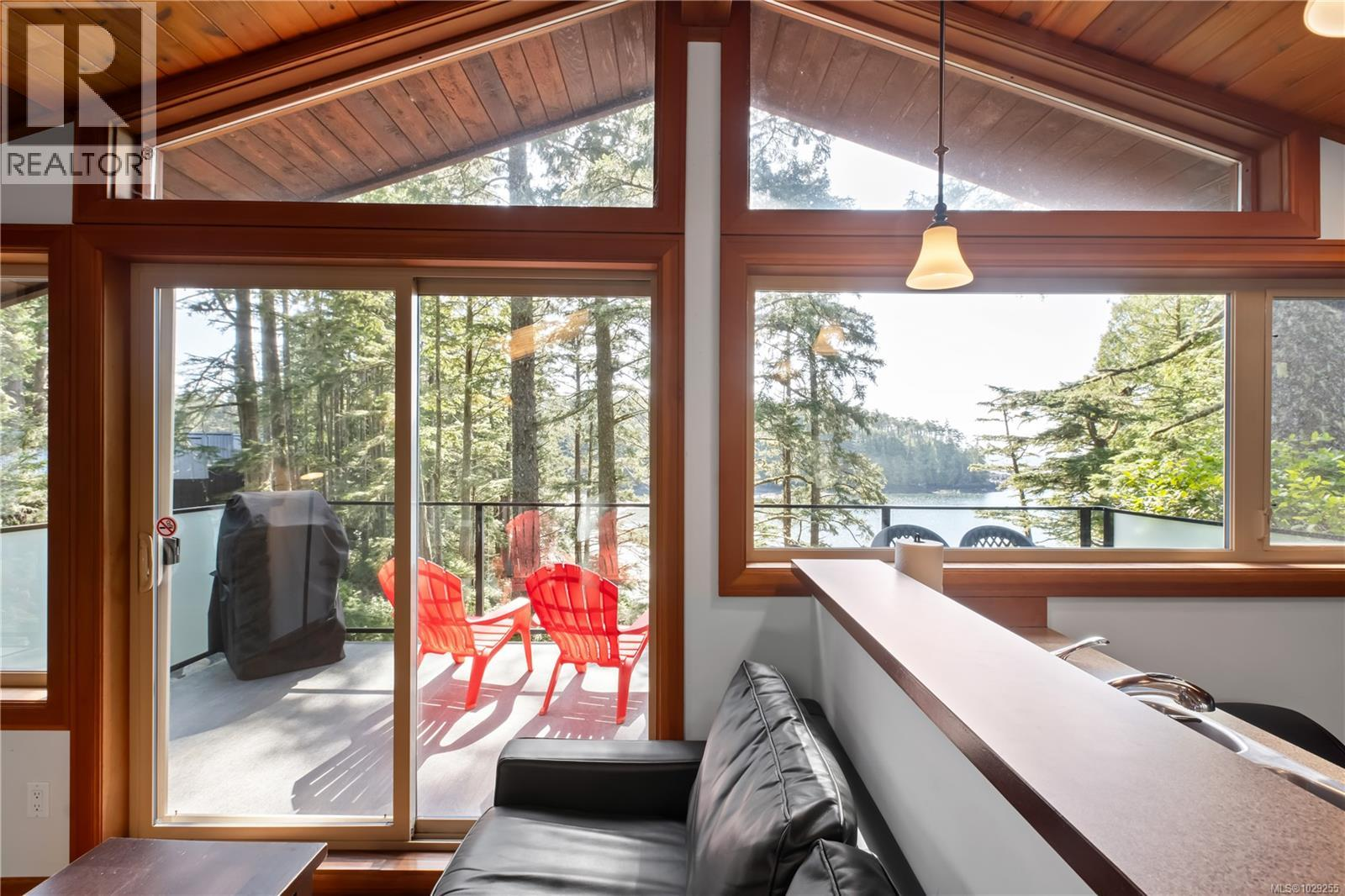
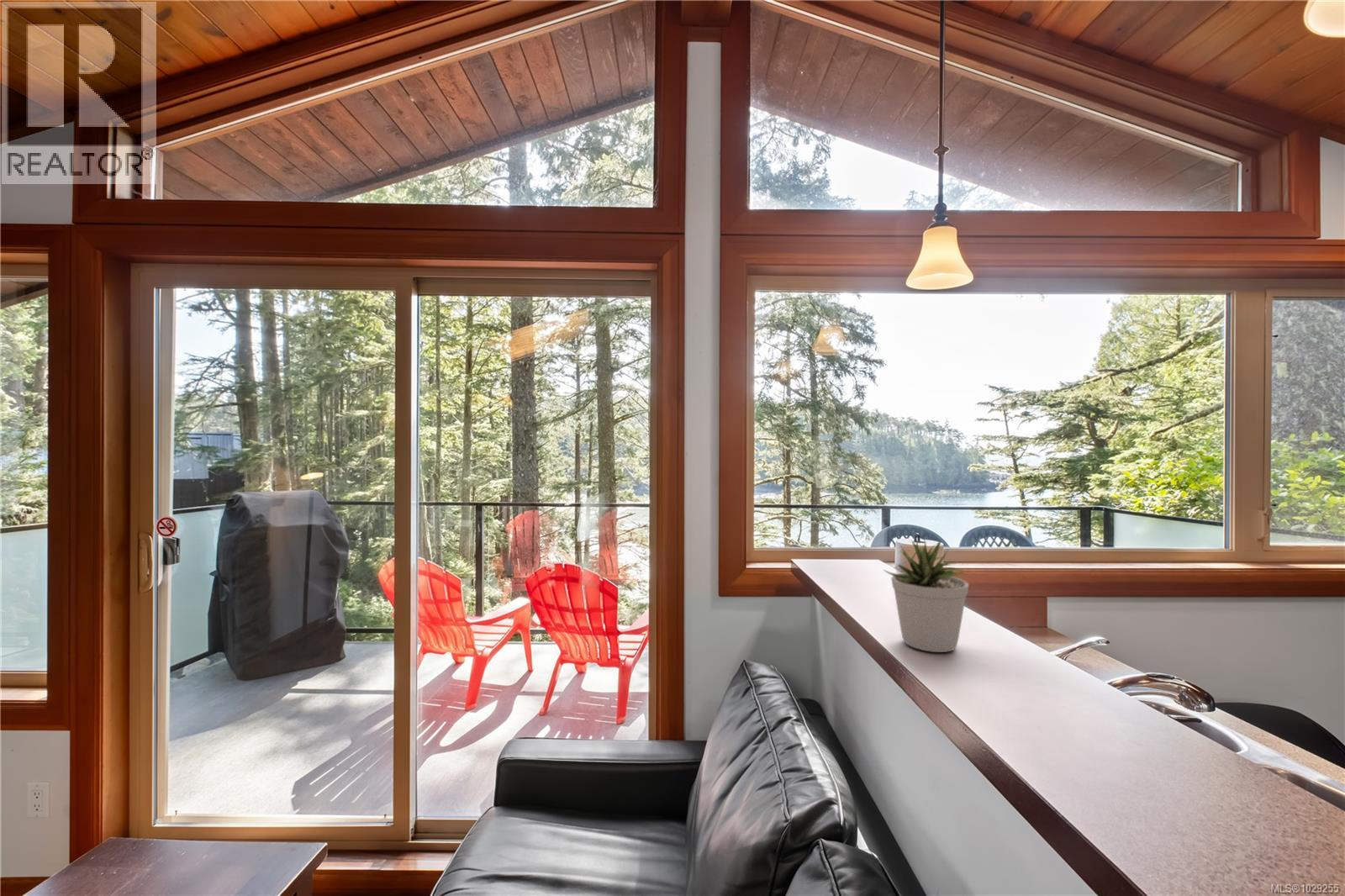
+ potted plant (926, 588)
